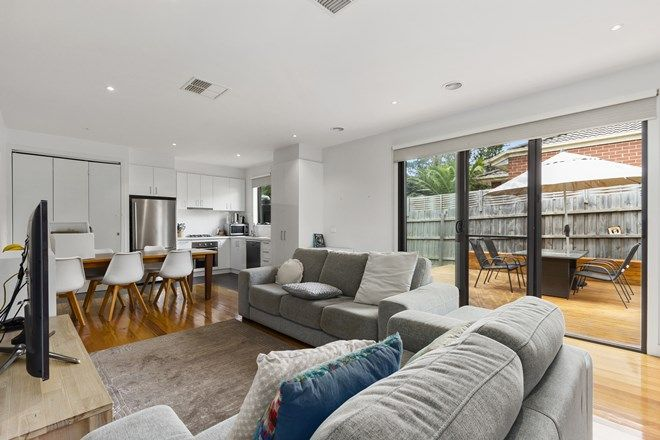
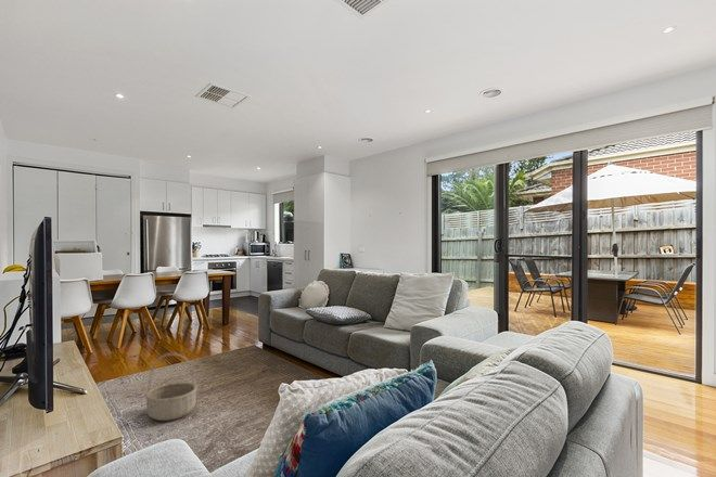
+ basket (171, 383)
